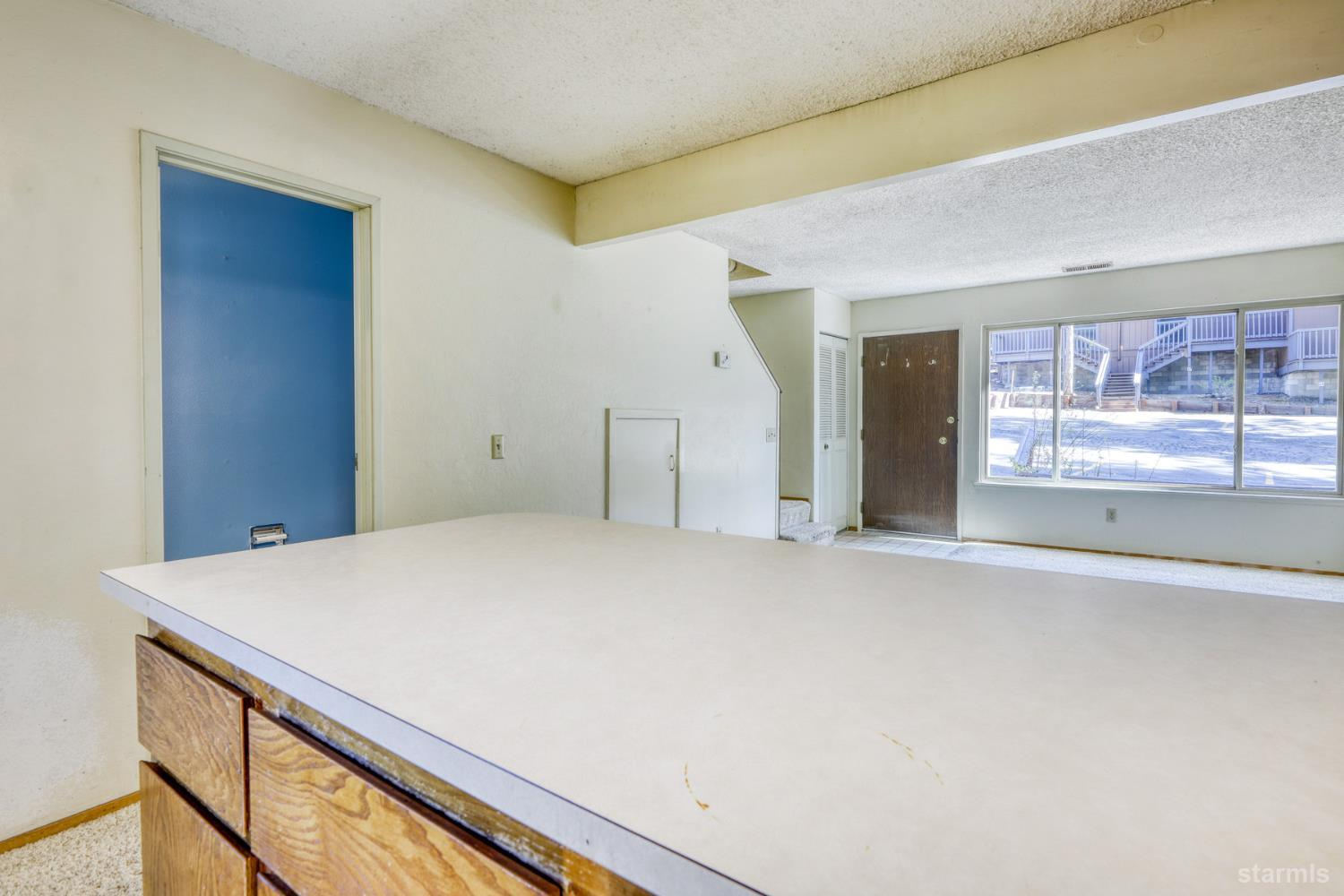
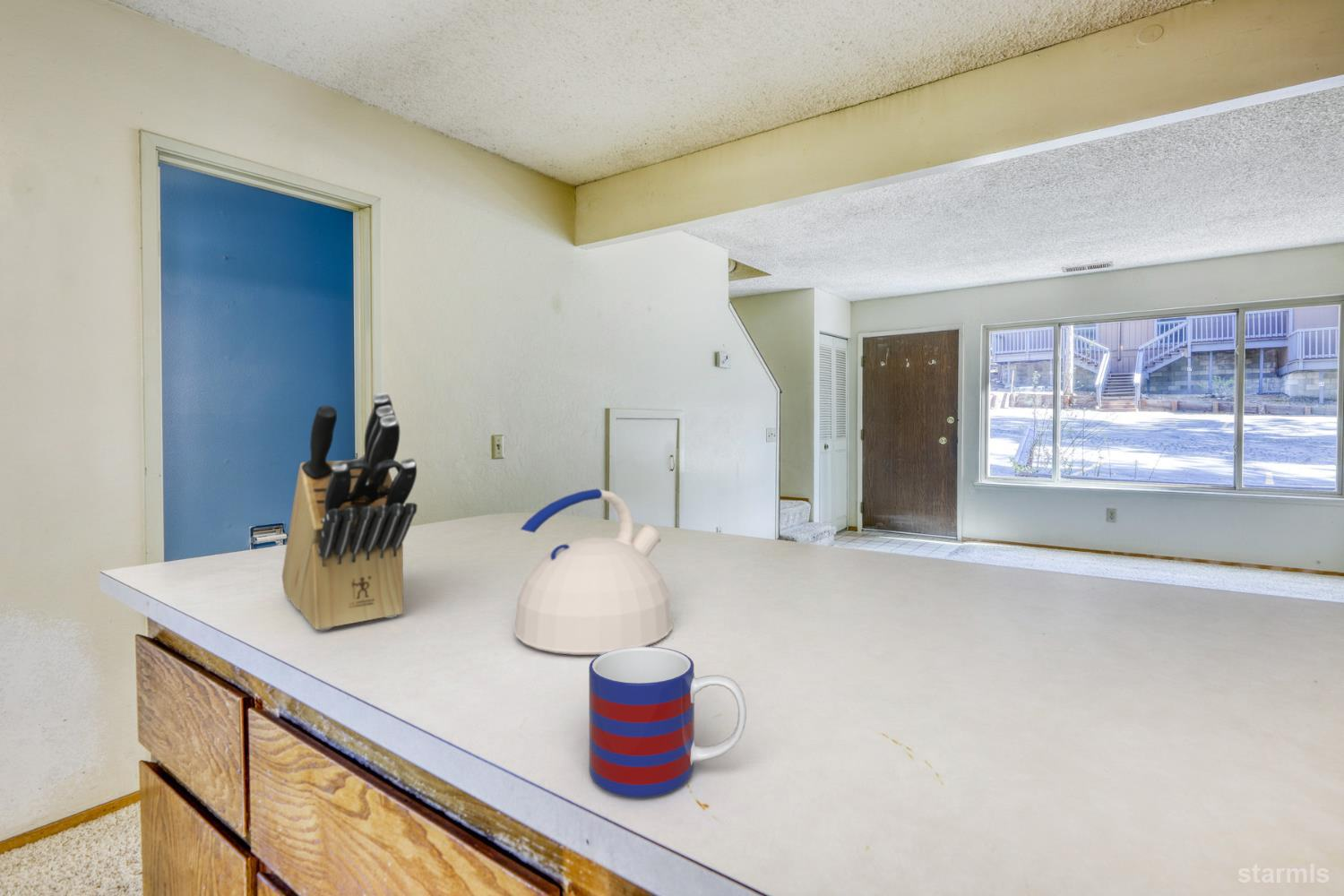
+ knife block (344, 504)
+ mug (667, 718)
+ kettle (595, 558)
